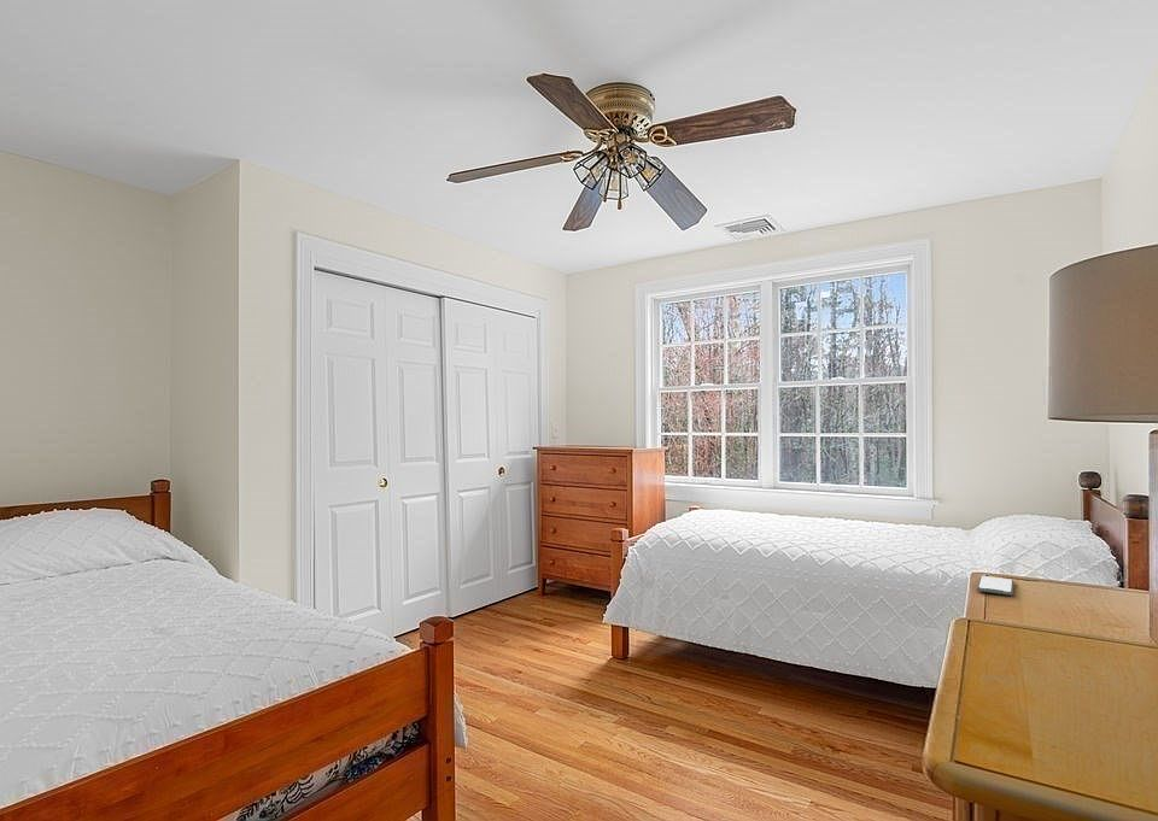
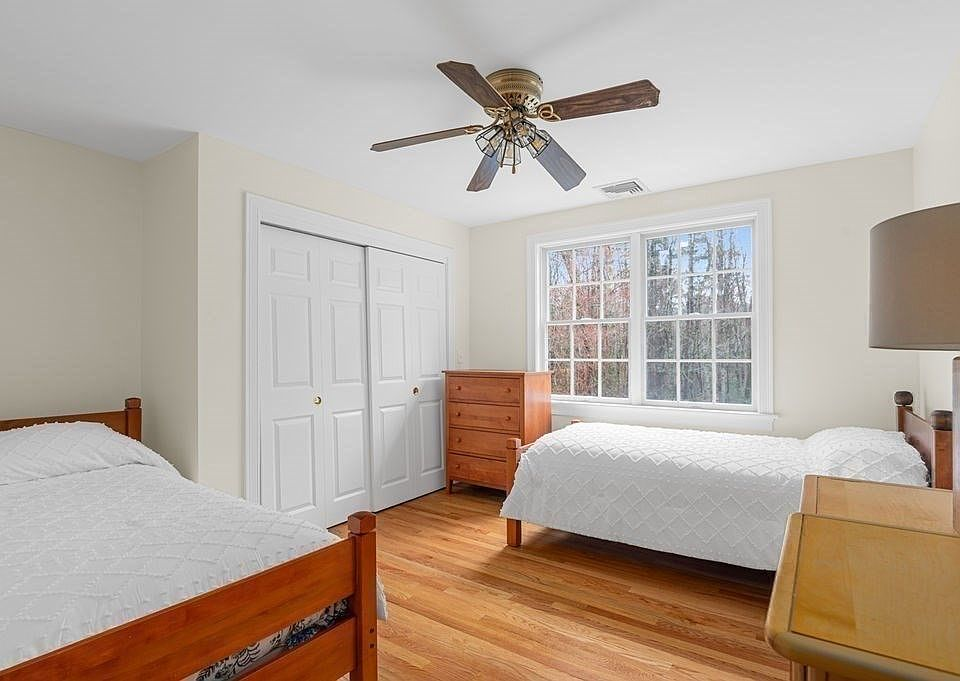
- smartphone (995, 585)
